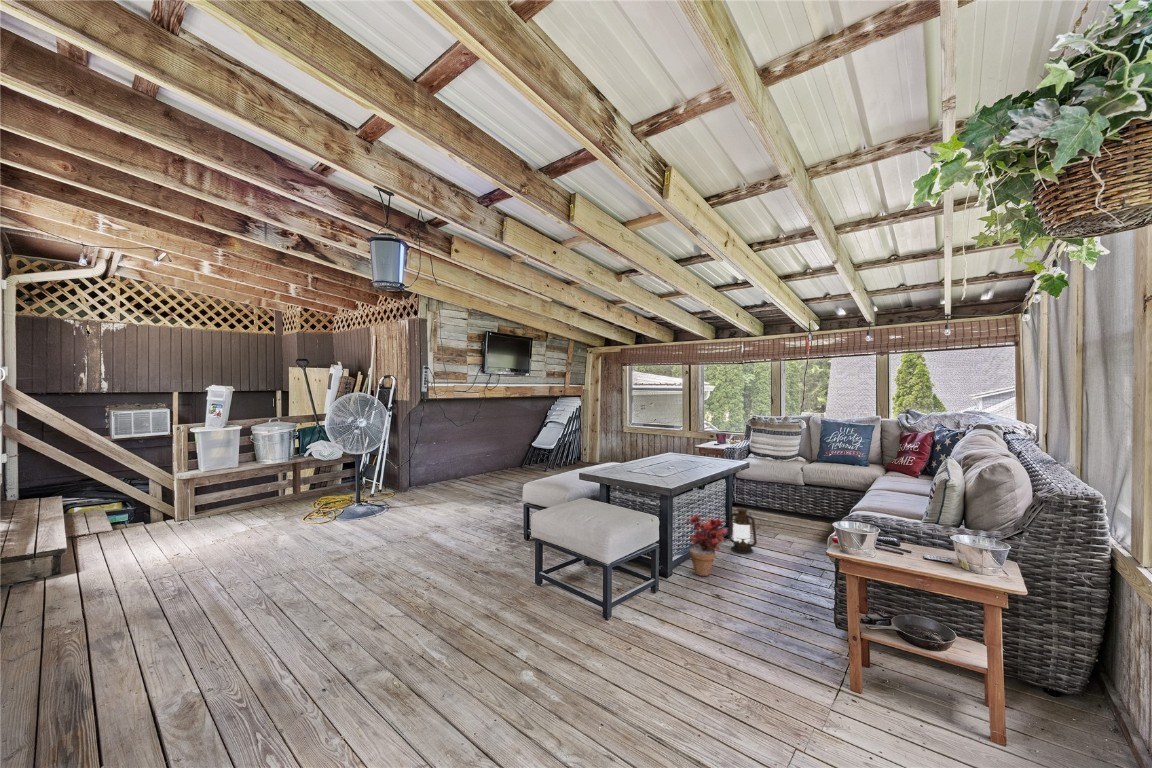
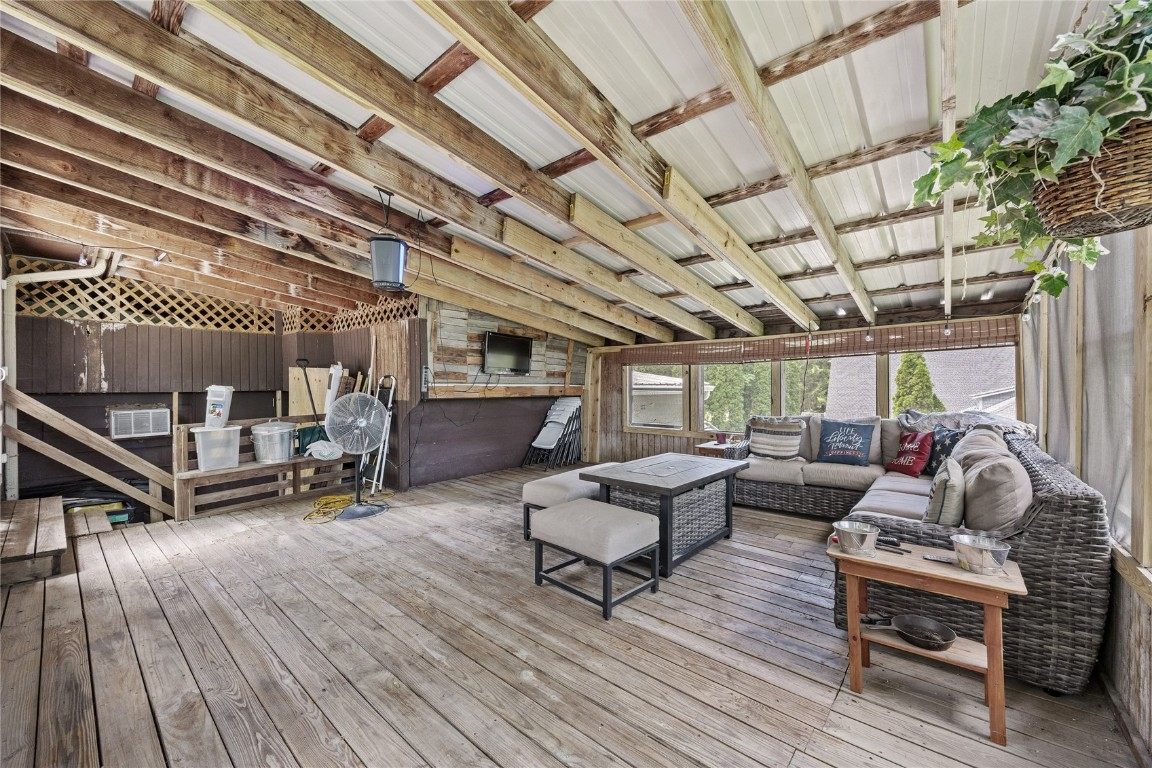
- lantern (744, 528)
- potted plant (706, 544)
